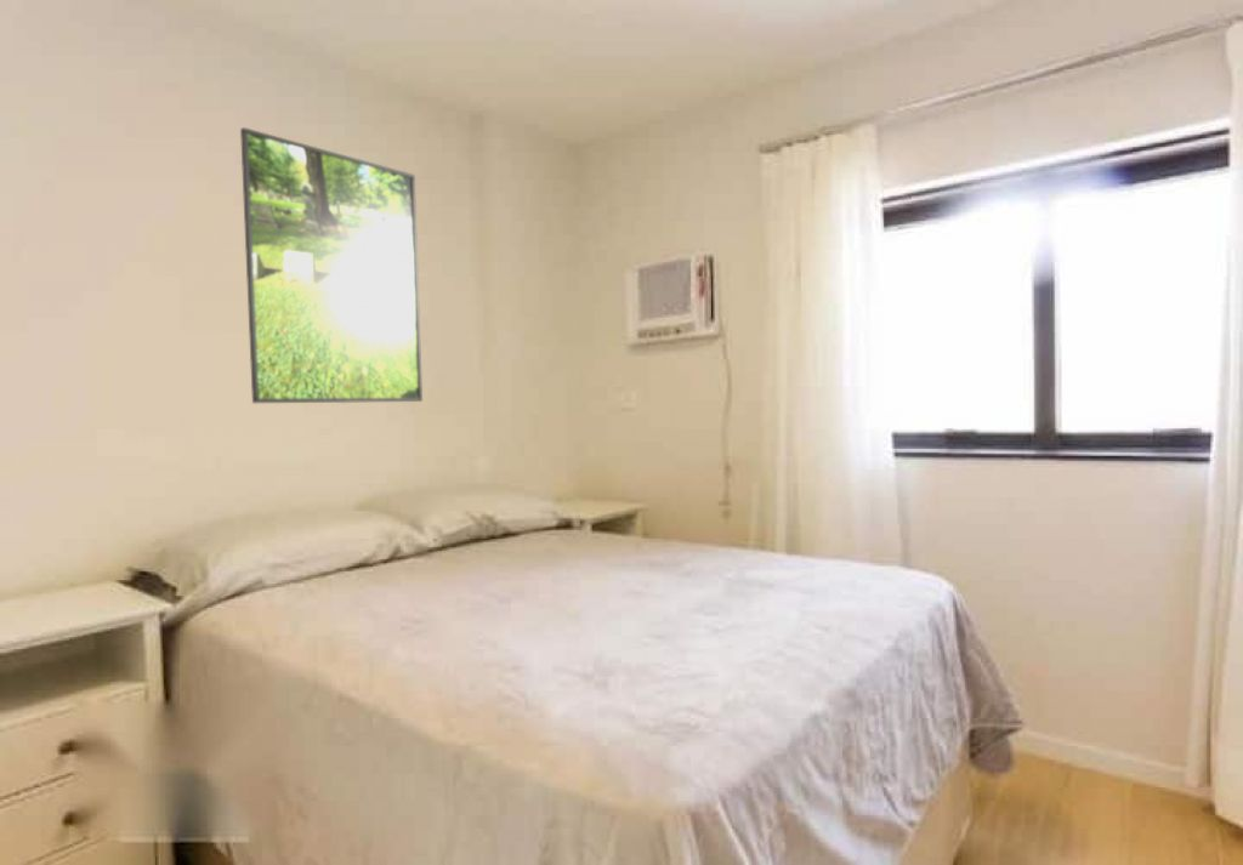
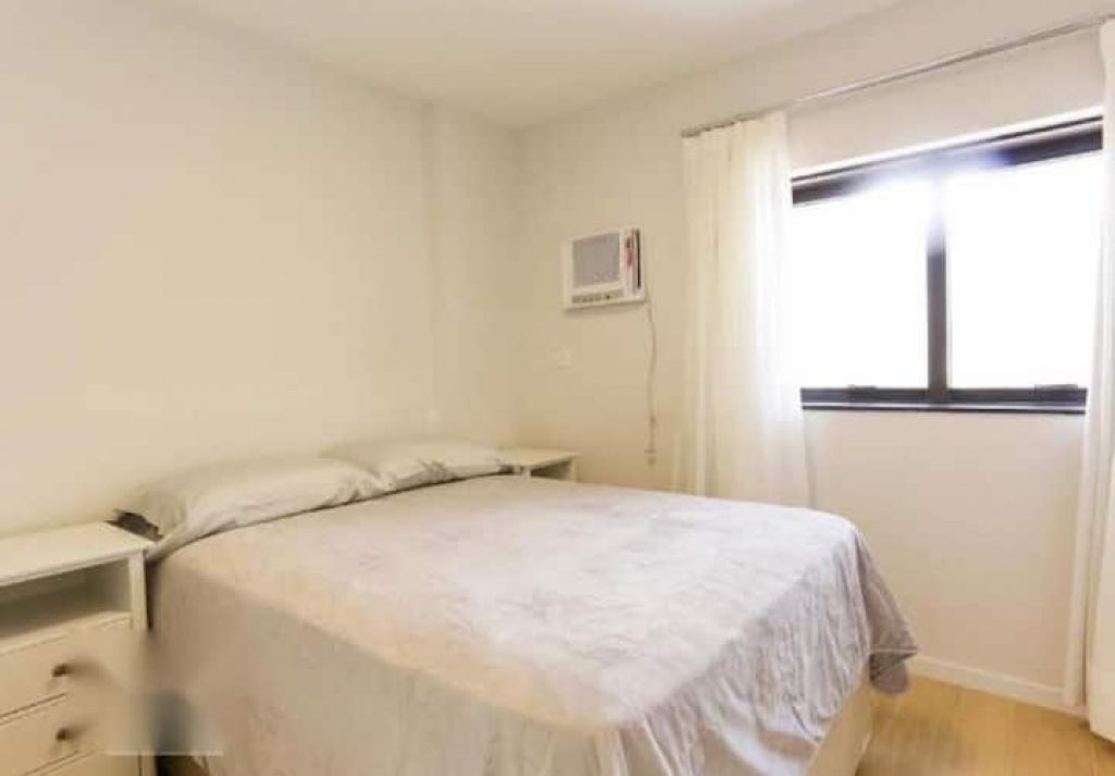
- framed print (340, 278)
